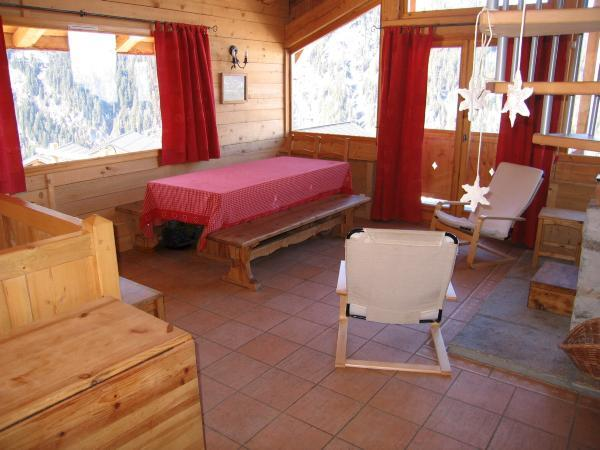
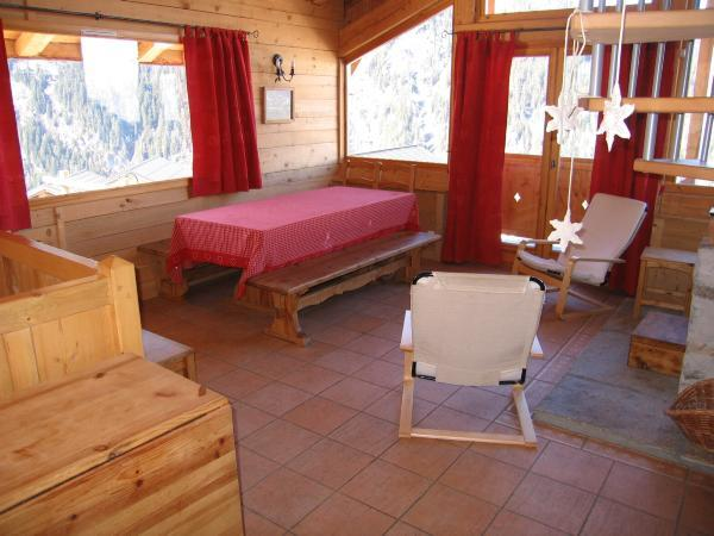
- backpack (177, 222)
